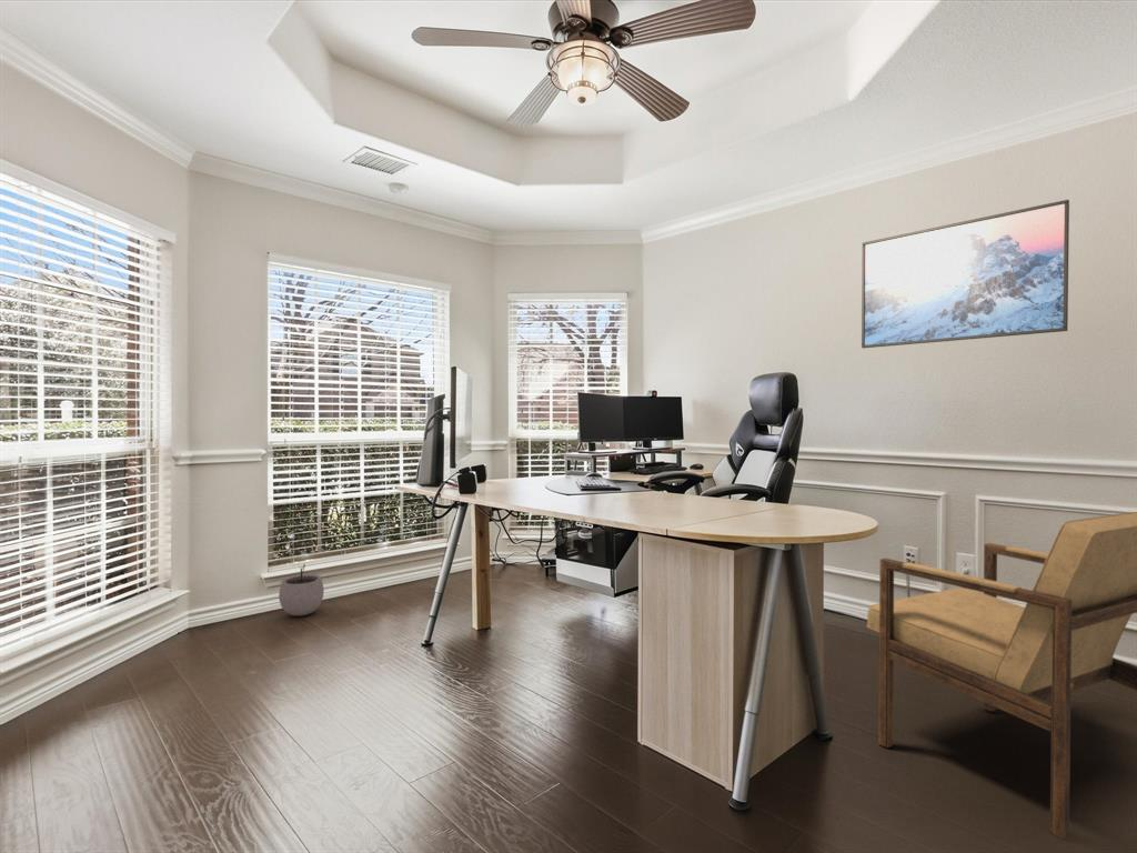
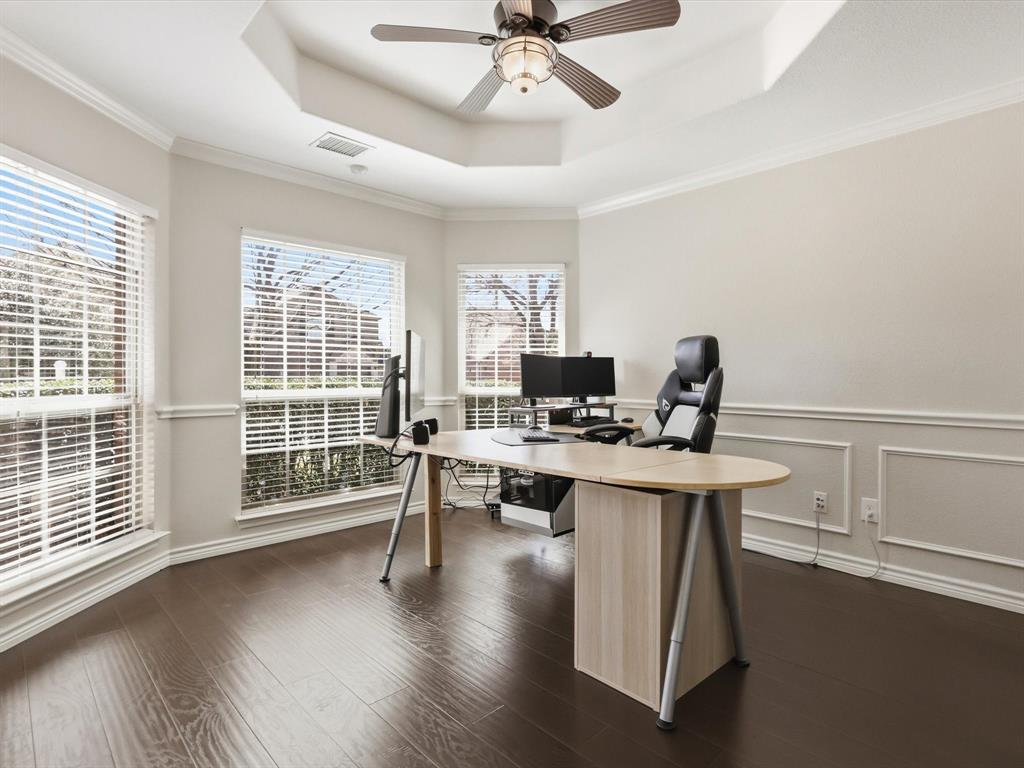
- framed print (954, 282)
- armchair (1008, 631)
- plant pot (301, 589)
